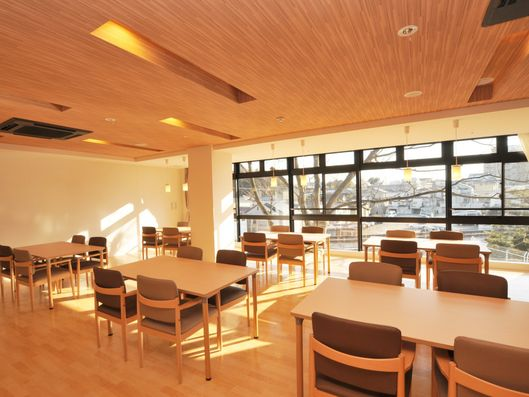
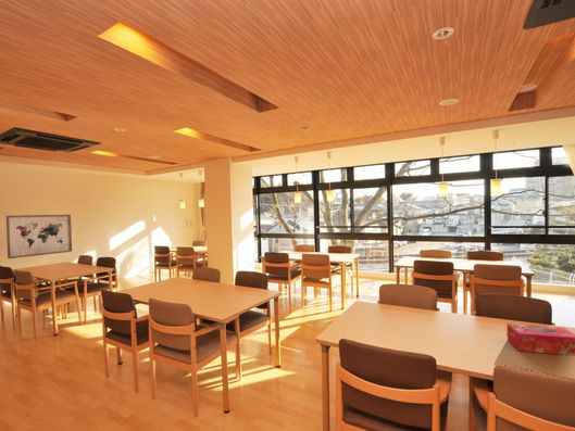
+ wall art (41, 234)
+ tissue box (541, 339)
